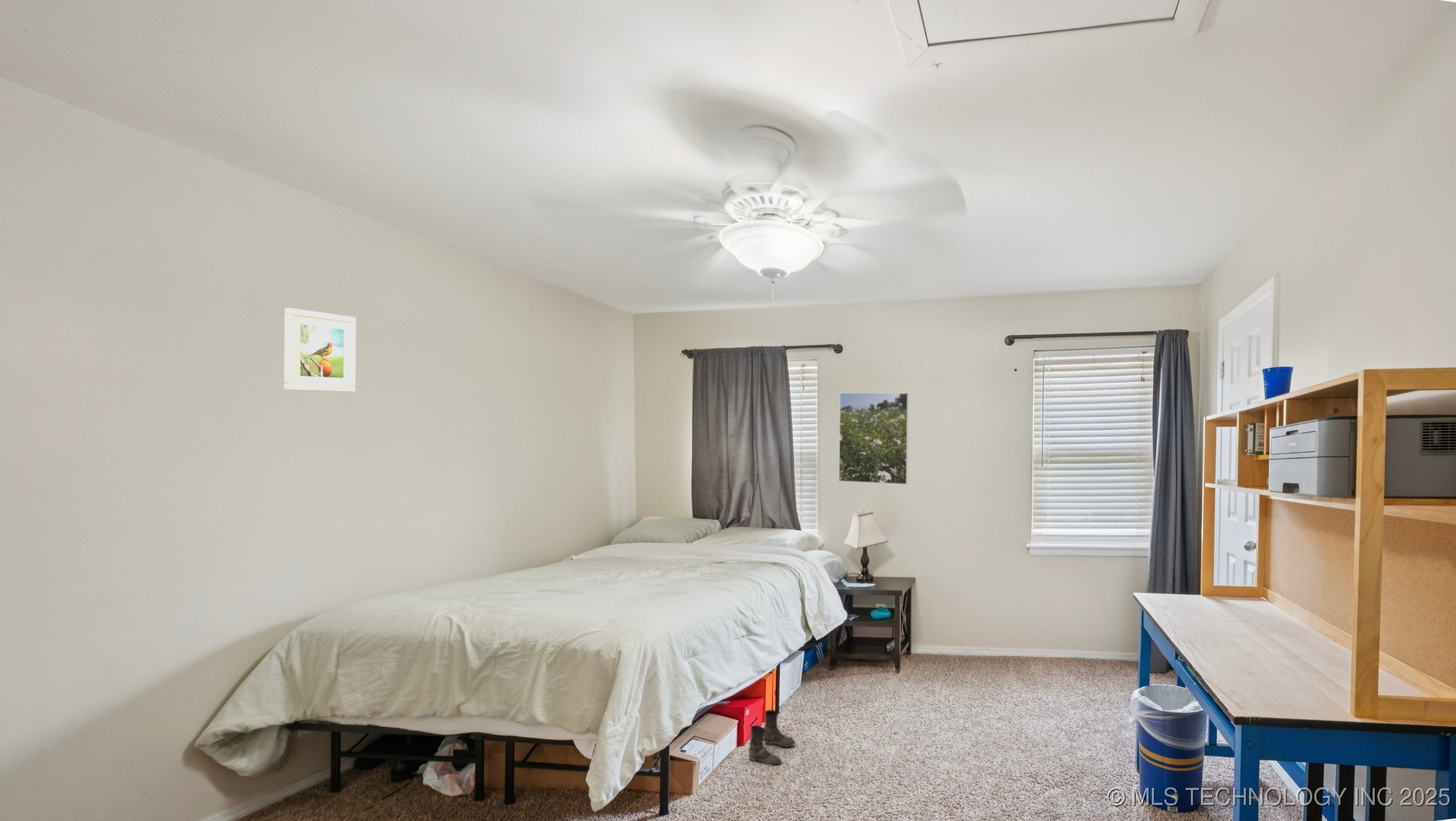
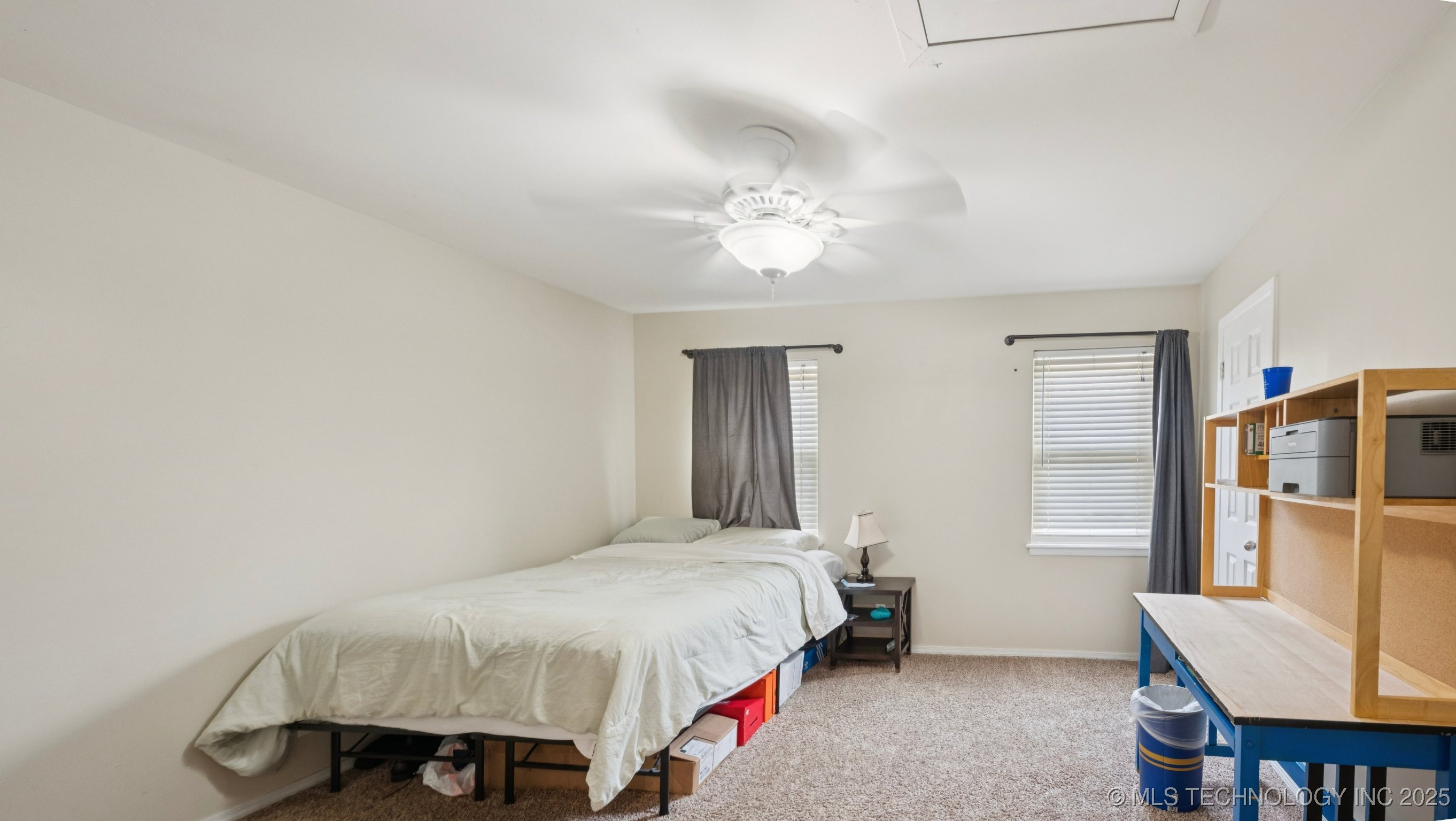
- boots (772, 737)
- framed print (321, 352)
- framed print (873, 438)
